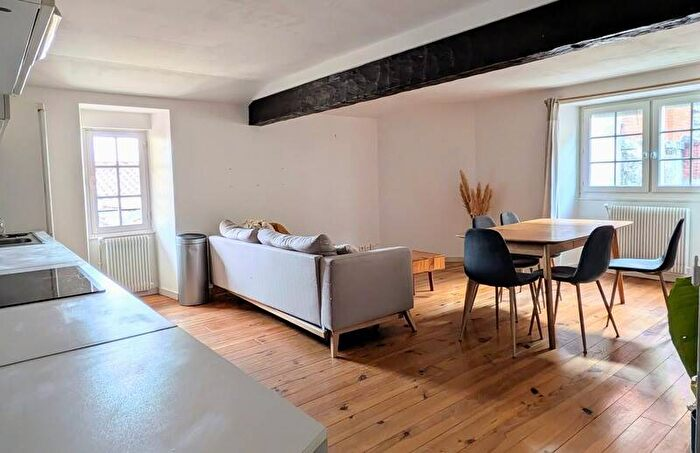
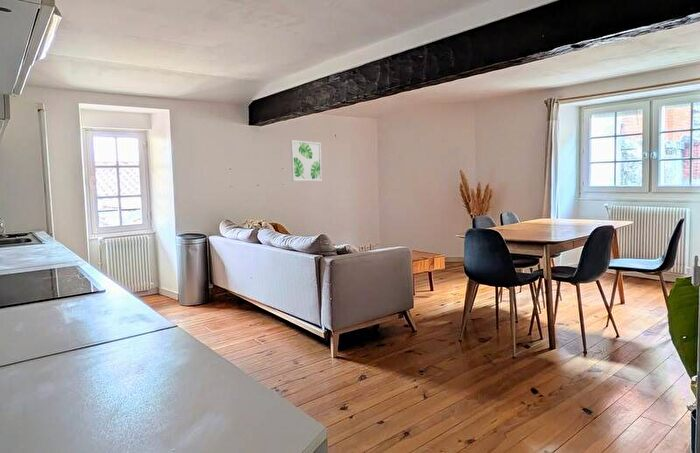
+ wall art (306, 161)
